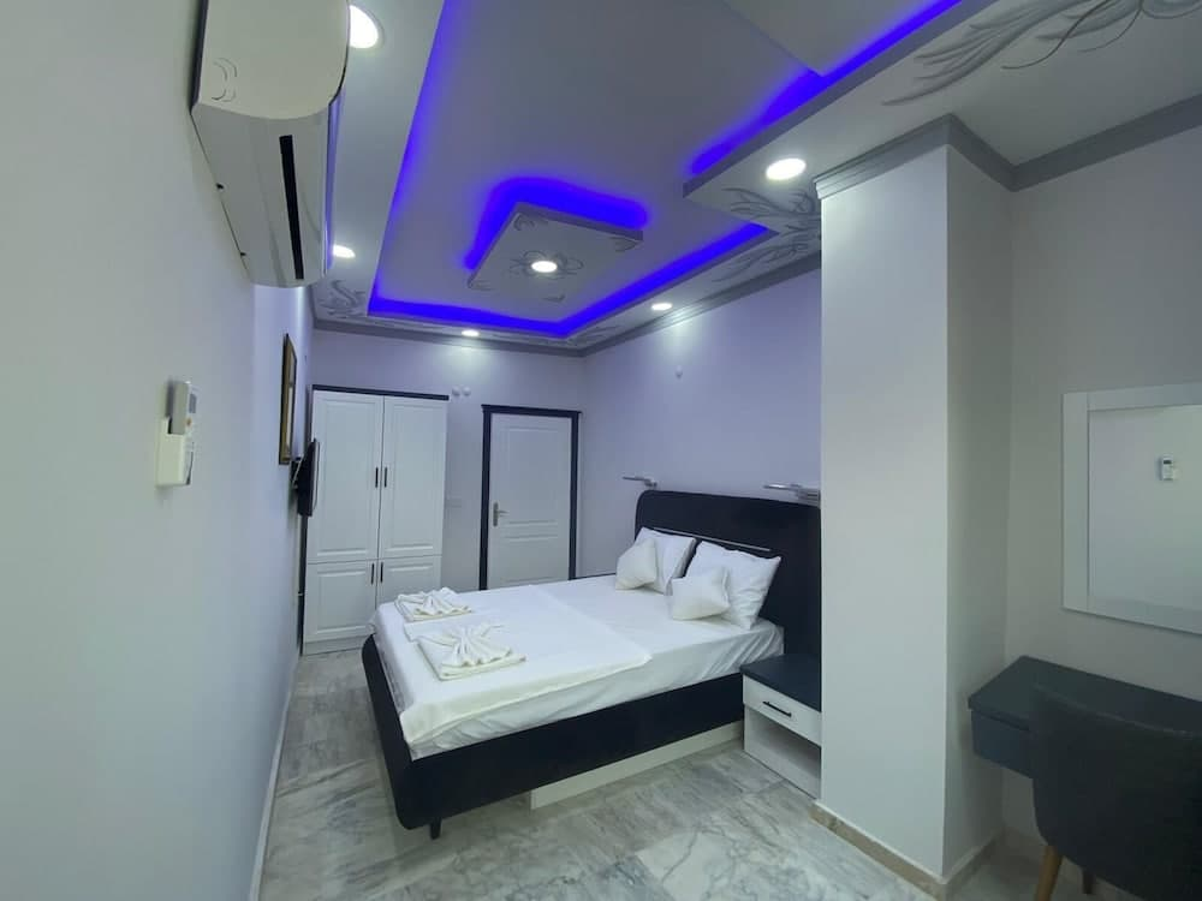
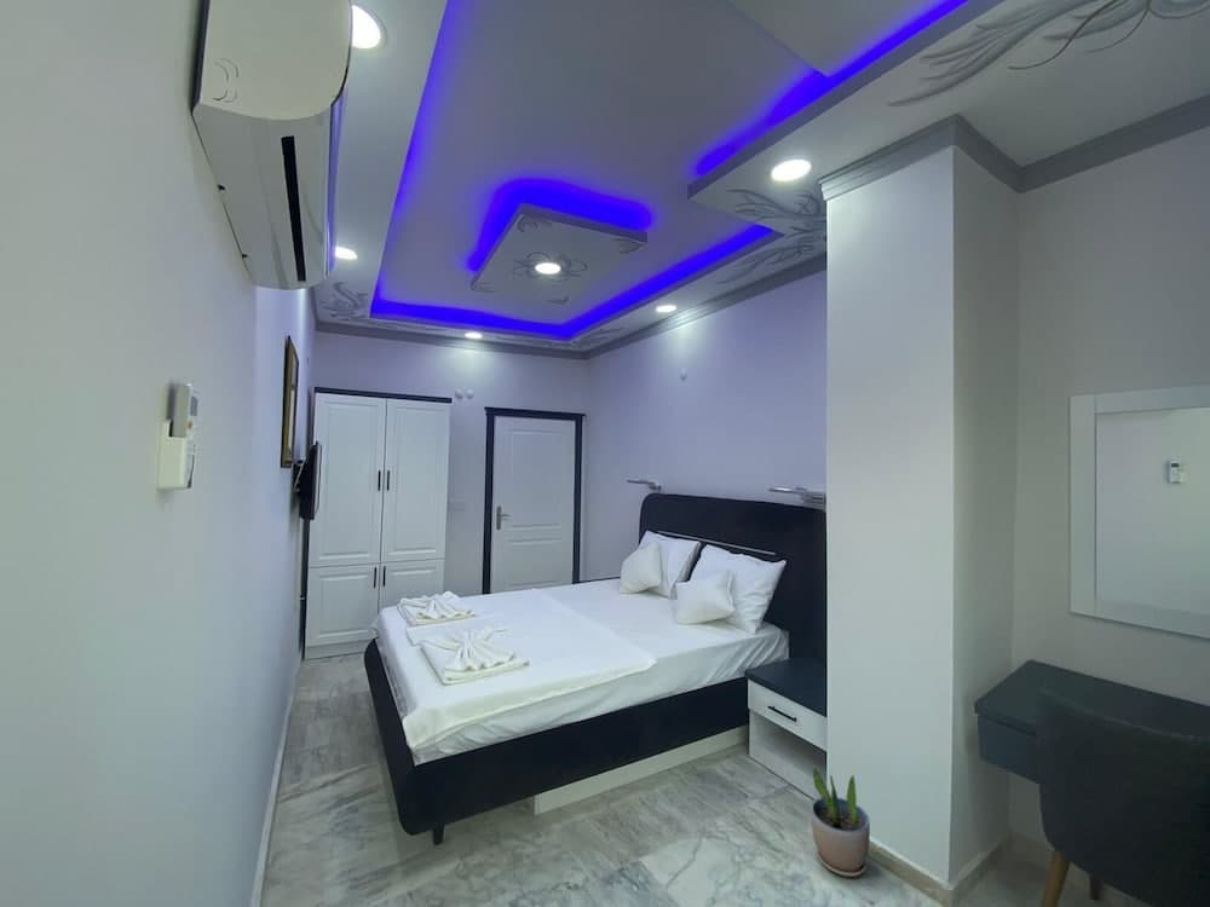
+ potted plant (840, 810)
